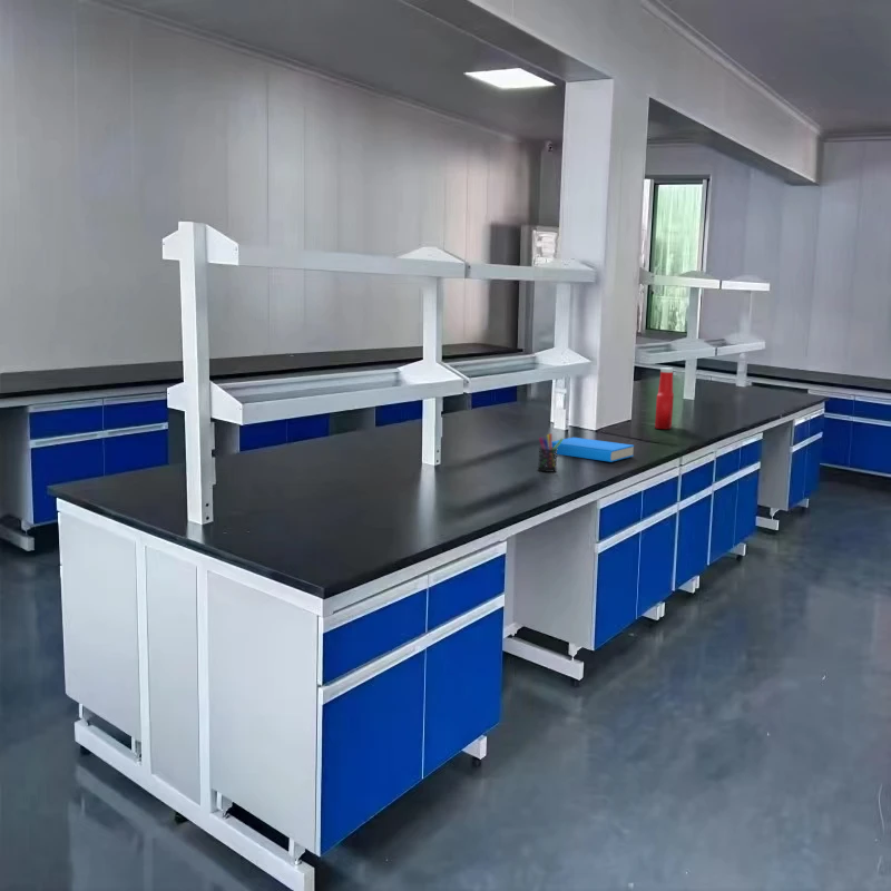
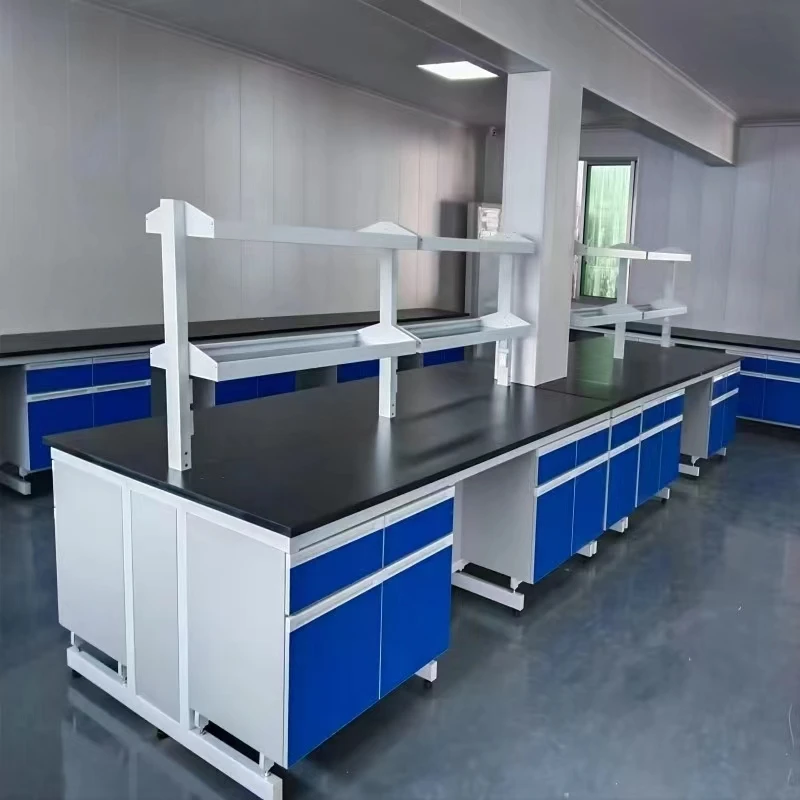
- book (590, 449)
- soap bottle (665, 398)
- pen holder (550, 451)
